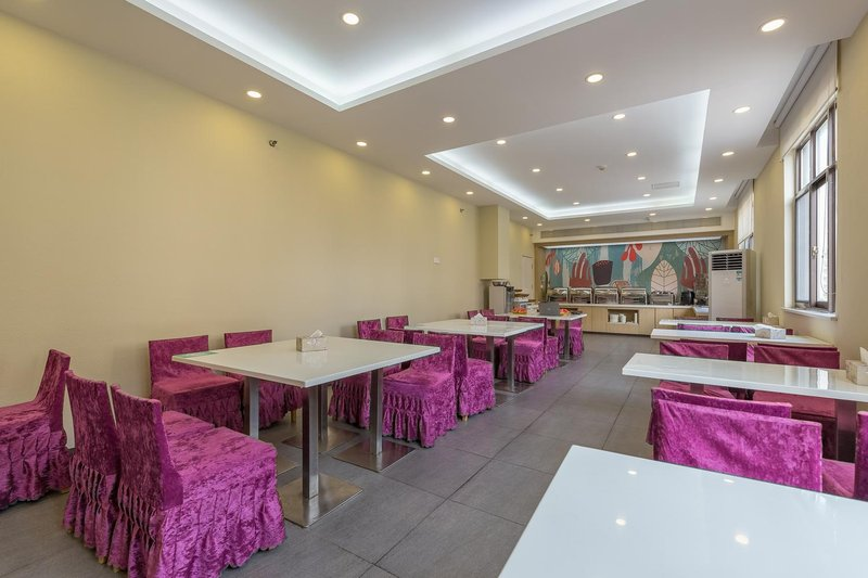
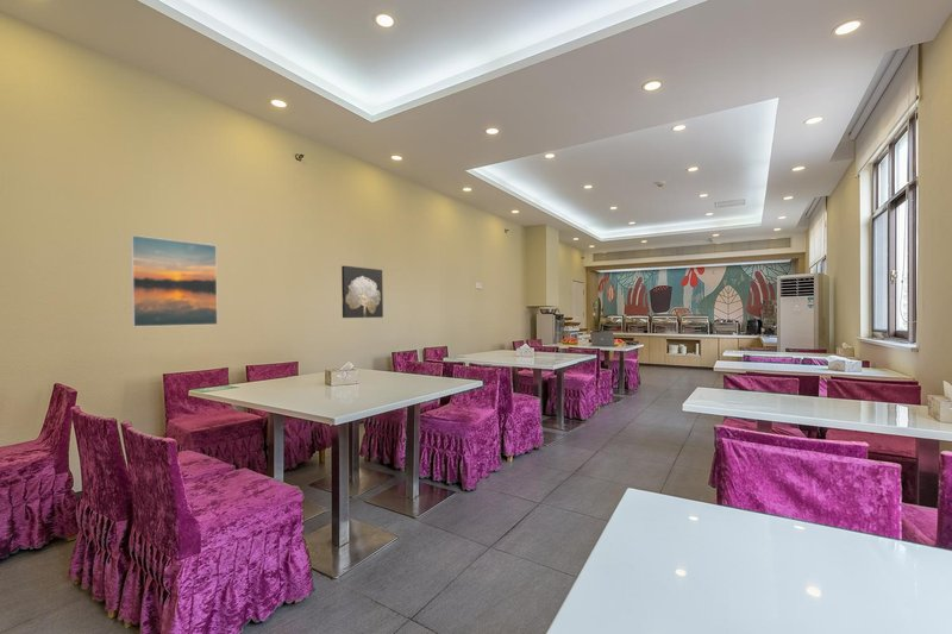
+ wall art (363, 293)
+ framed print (176, 283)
